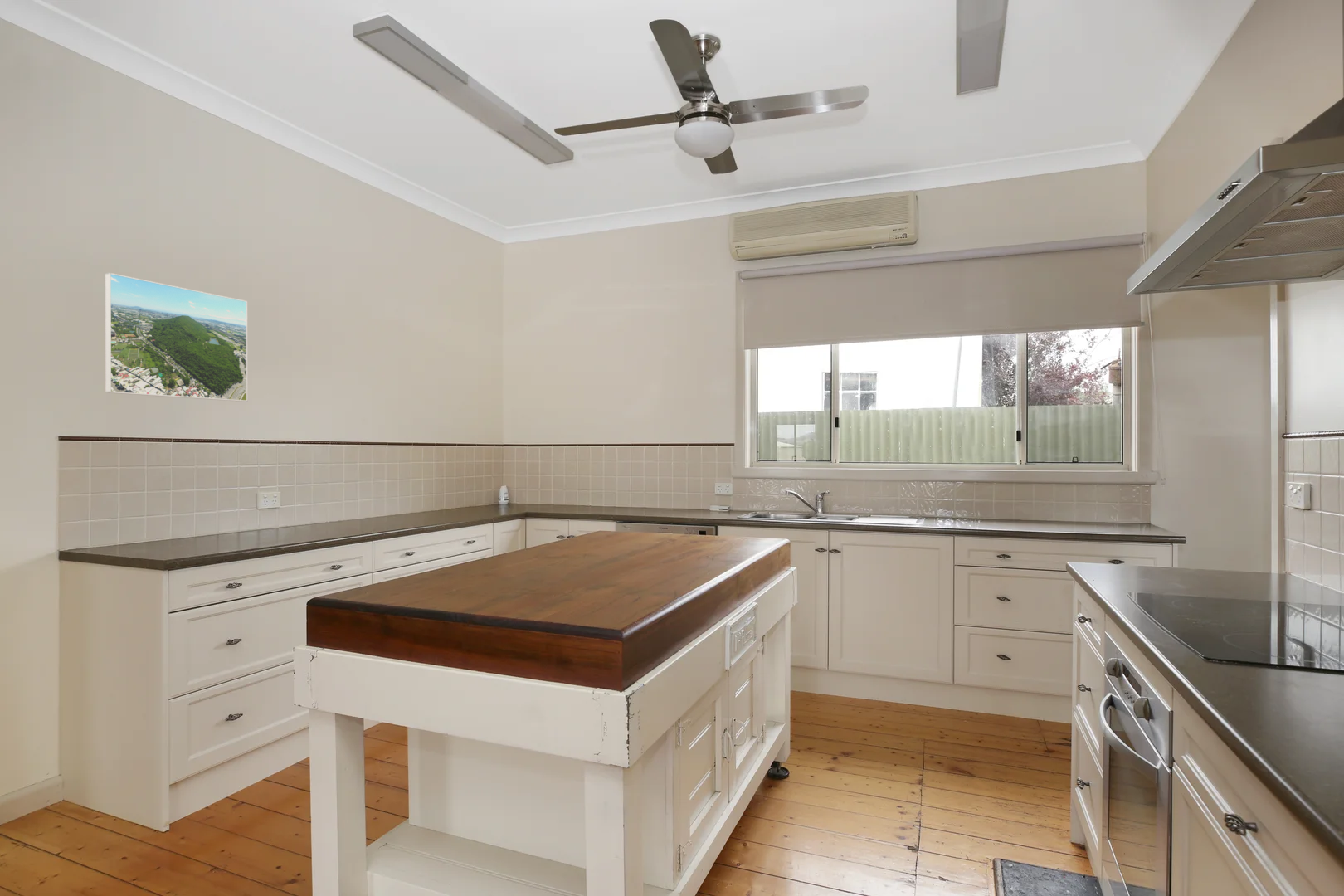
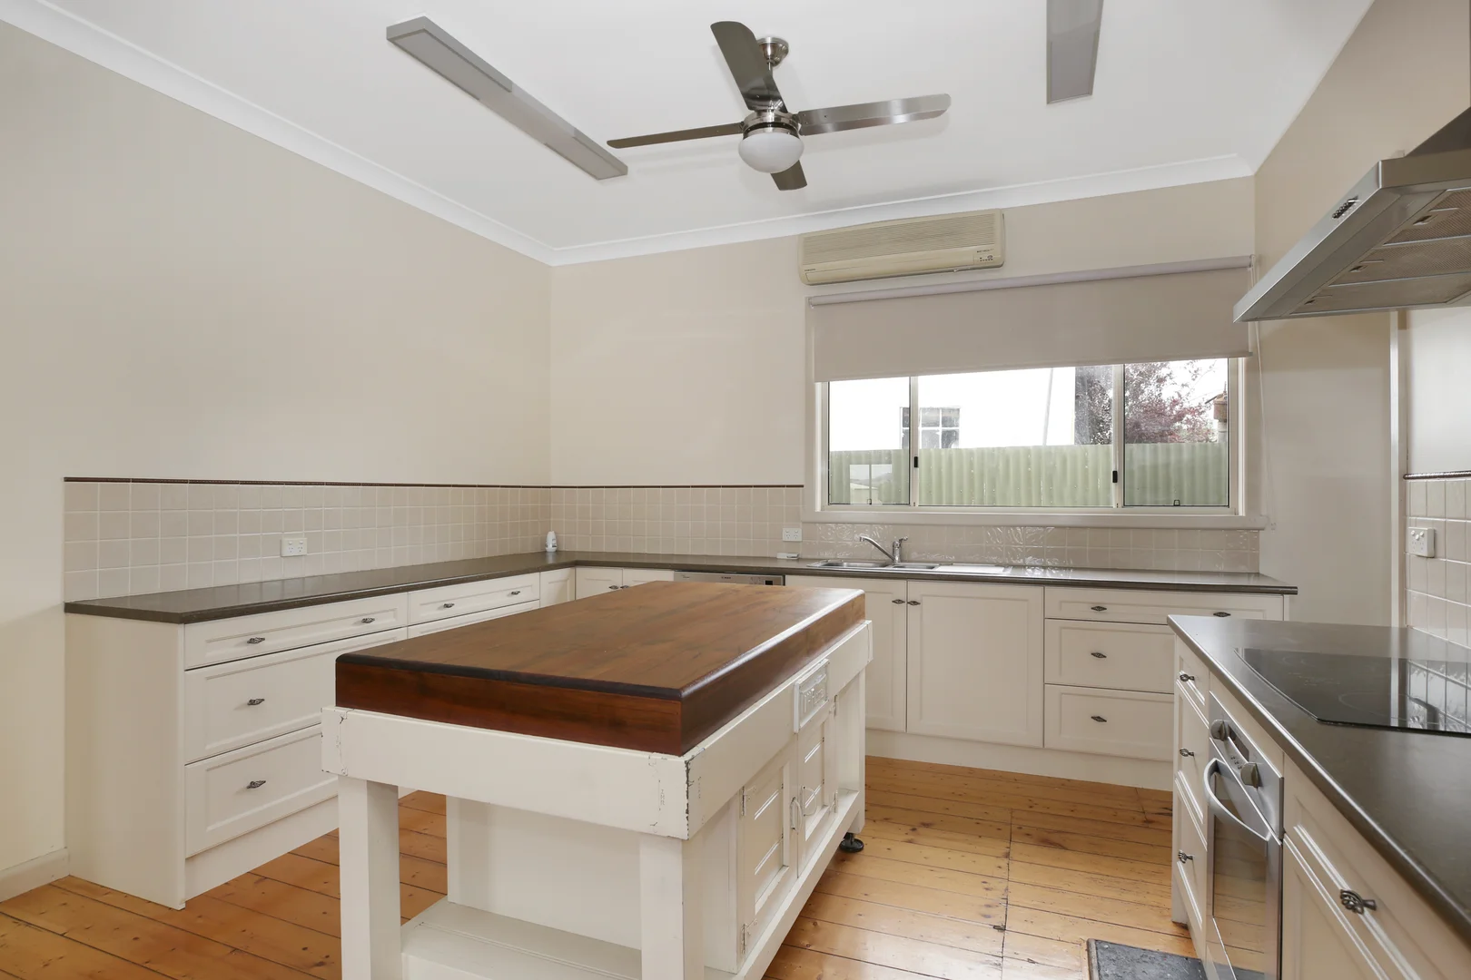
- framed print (182, 343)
